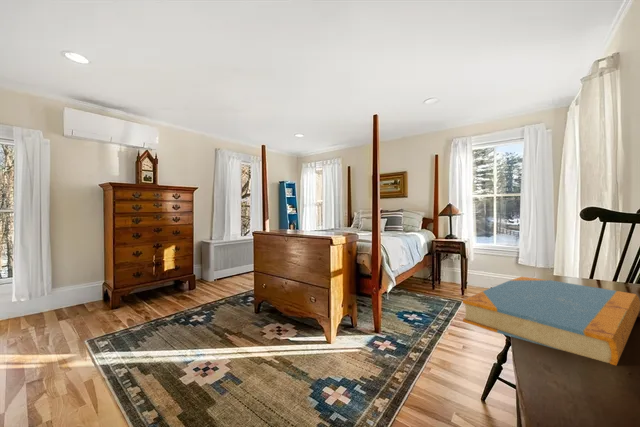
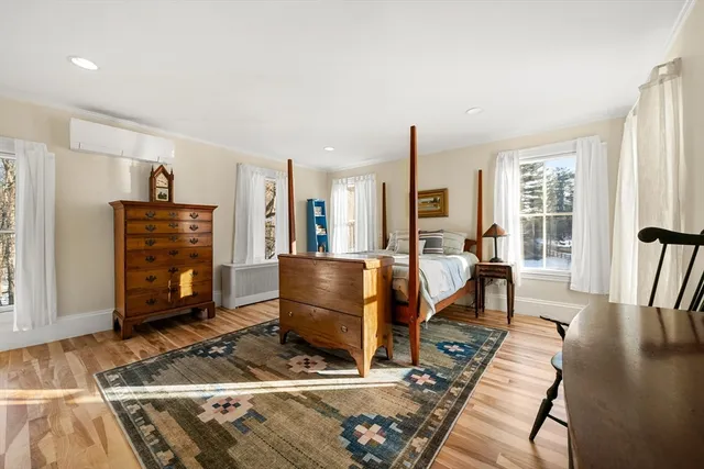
- book (553, 307)
